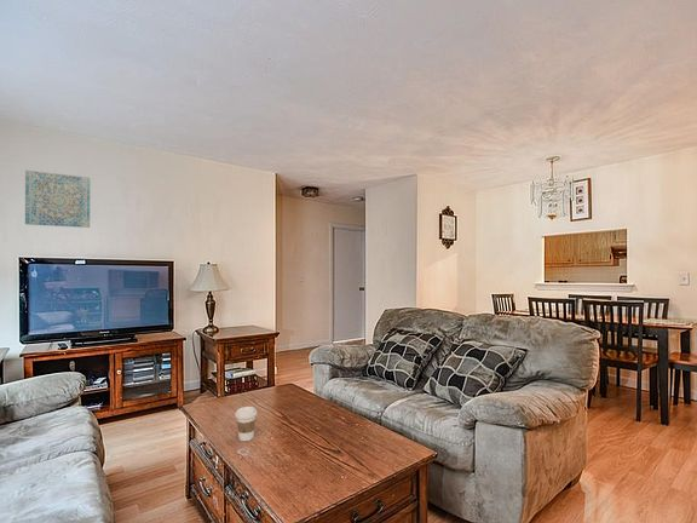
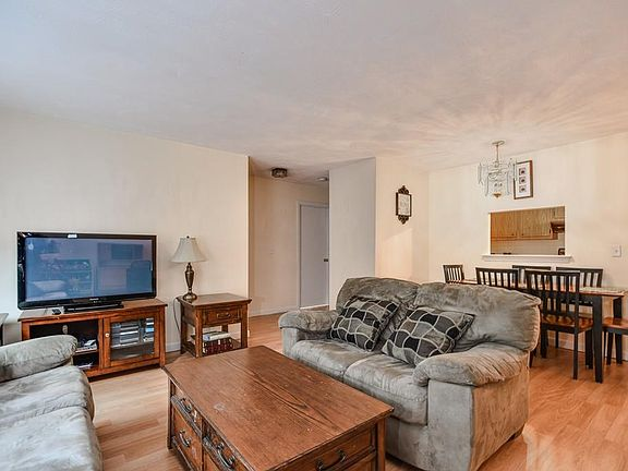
- wall art (58, 200)
- coffee cup (246, 424)
